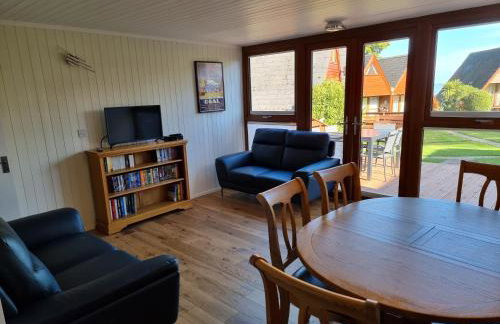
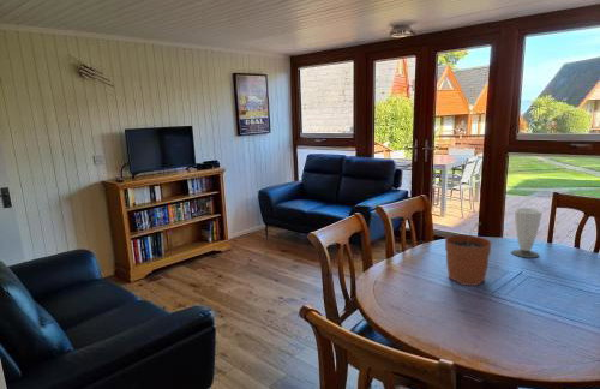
+ plant pot (467, 250)
+ cup (526, 232)
